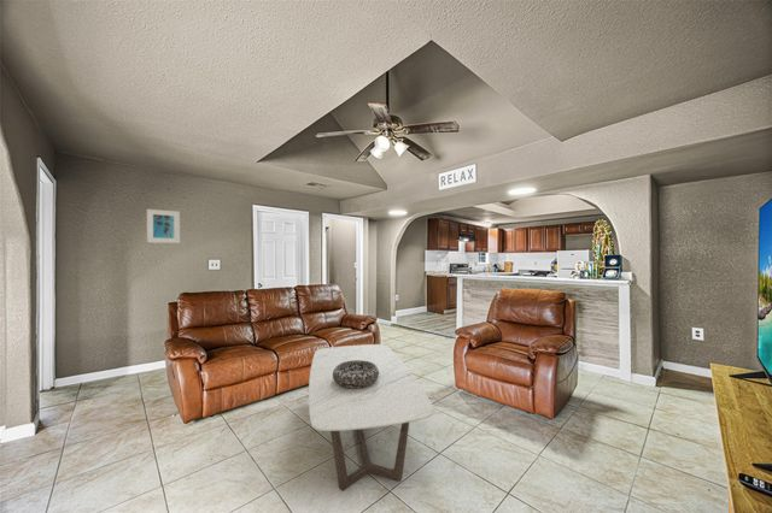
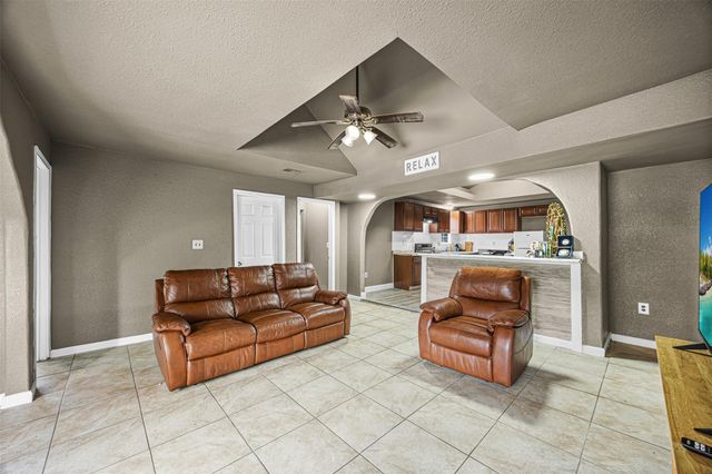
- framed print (163, 226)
- coffee table (361, 405)
- decorative bowl (356, 373)
